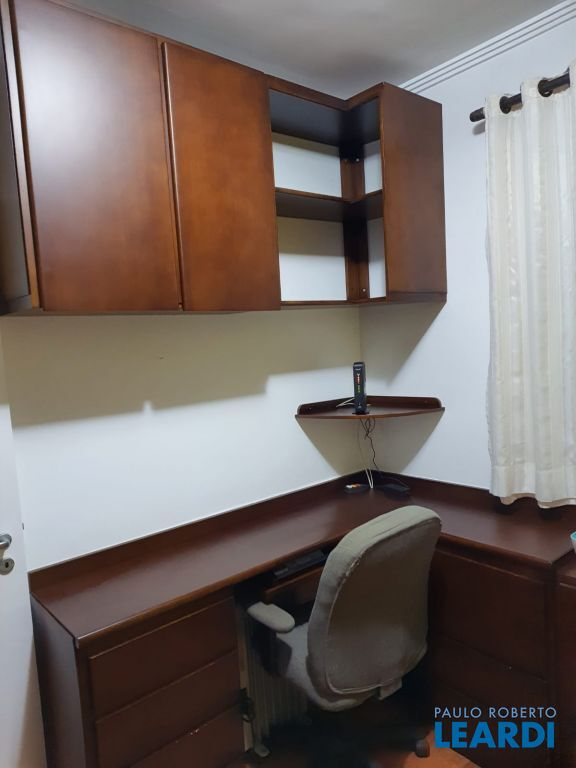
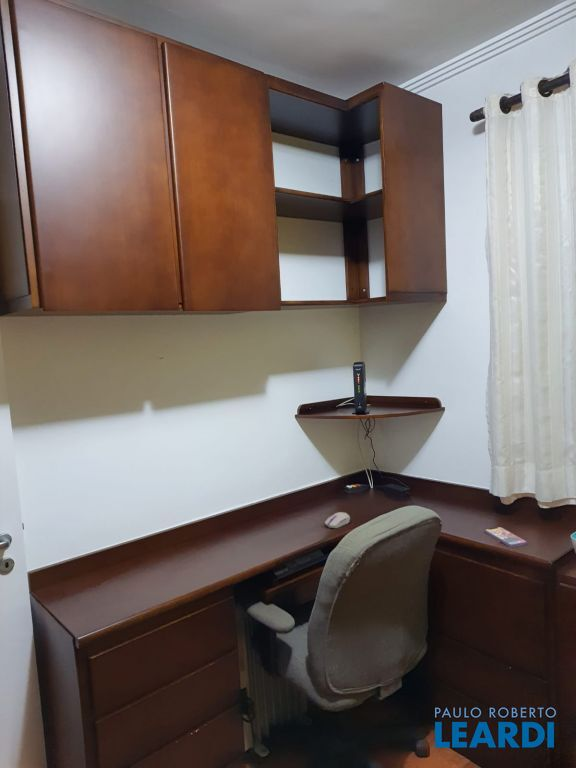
+ smartphone (505, 536)
+ computer mouse (338, 519)
